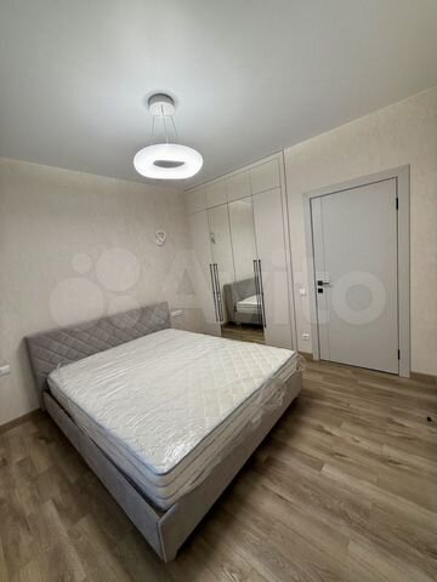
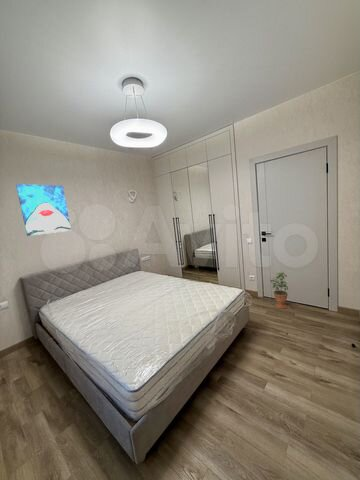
+ wall art (45, 209)
+ potted plant (278, 288)
